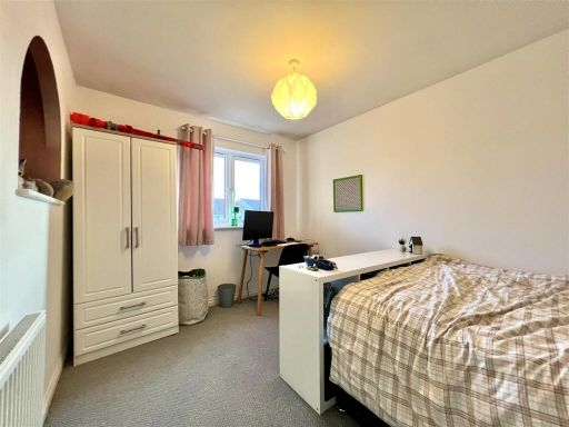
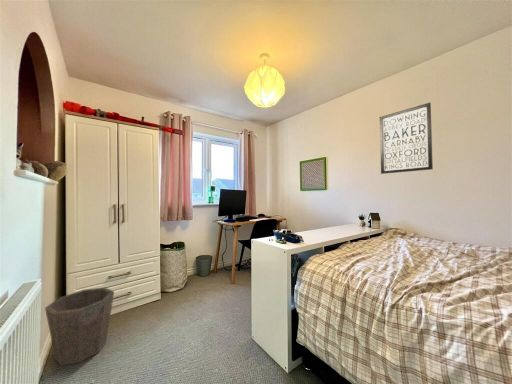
+ waste bin (82, 324)
+ wall art (403, 141)
